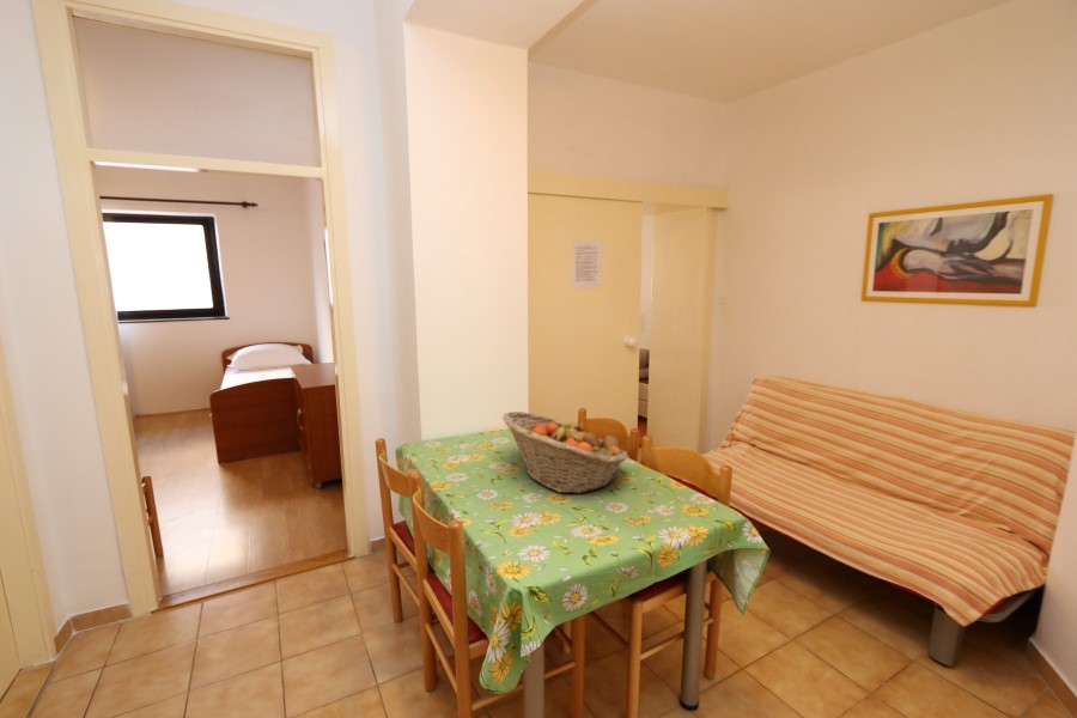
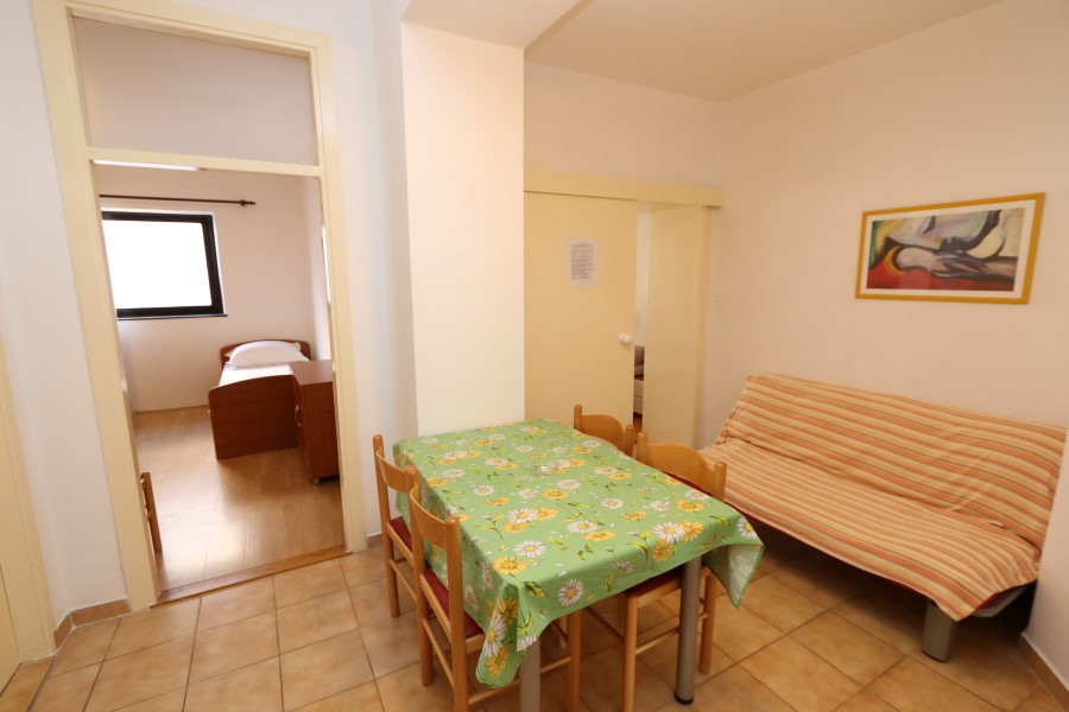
- fruit basket (562, 445)
